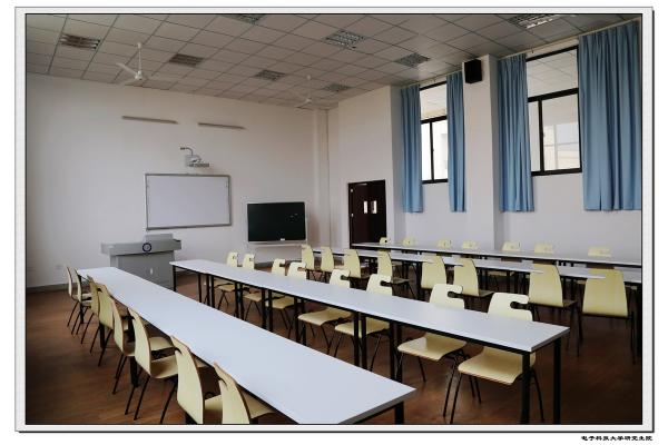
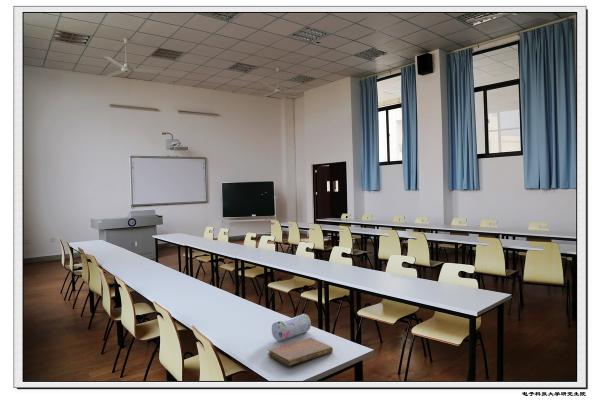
+ pencil case (291, 326)
+ notebook (300, 350)
